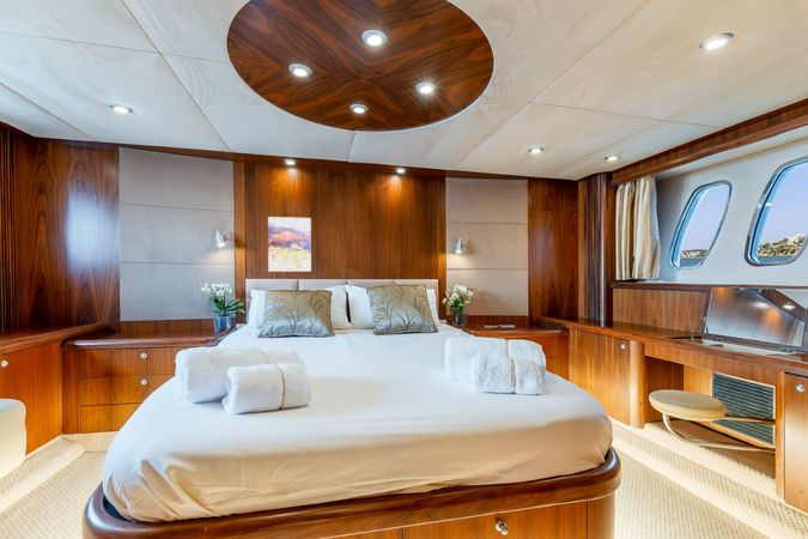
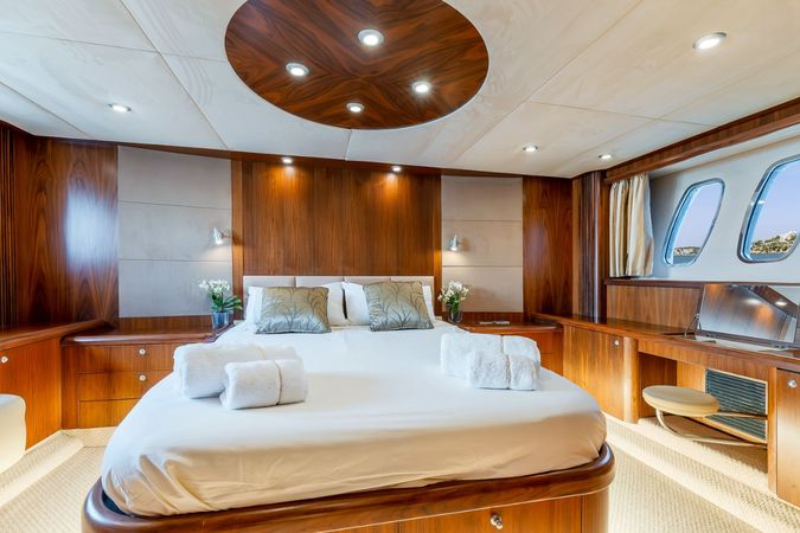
- wall art (290, 244)
